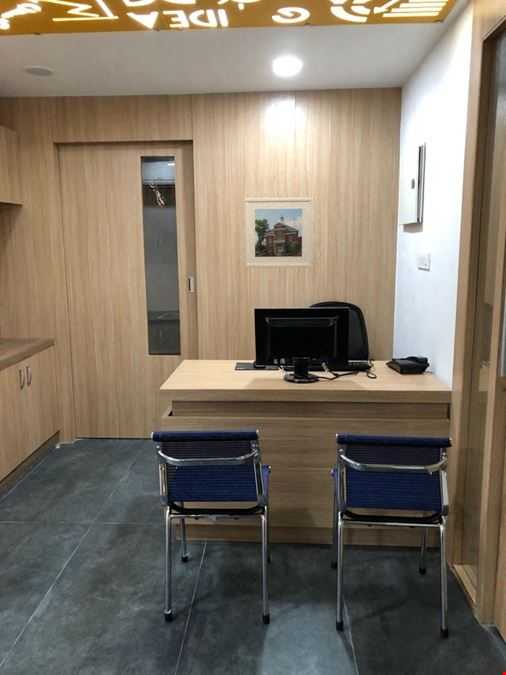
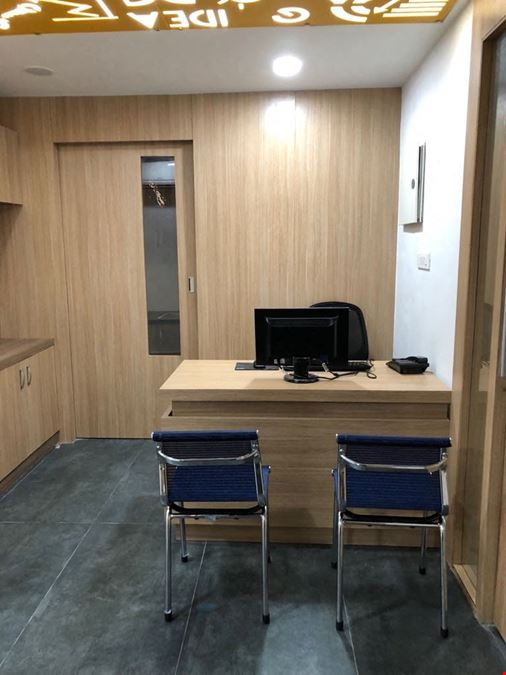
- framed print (278, 233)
